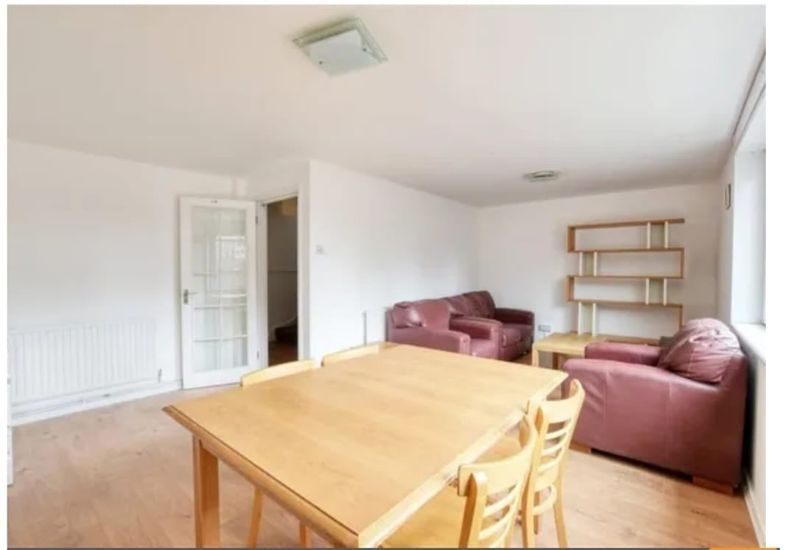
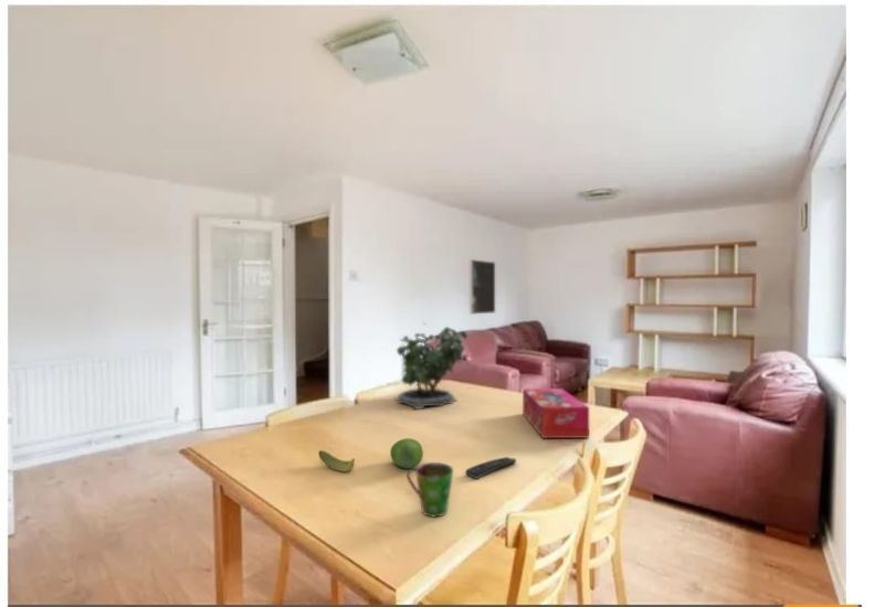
+ cup (429, 489)
+ tissue box (552, 411)
+ fruit (404, 452)
+ banana (335, 461)
+ potted plant (431, 362)
+ remote control (493, 466)
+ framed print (482, 287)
